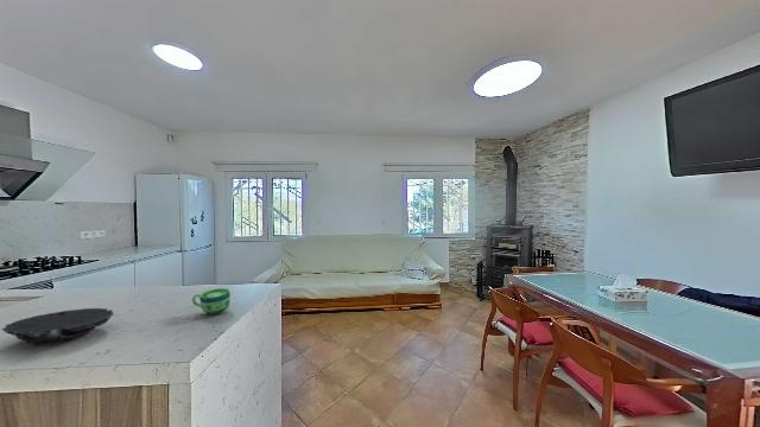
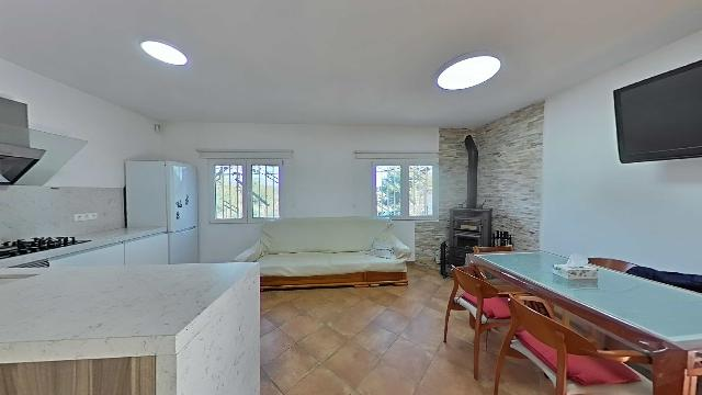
- bowl (63, 326)
- cup (210, 301)
